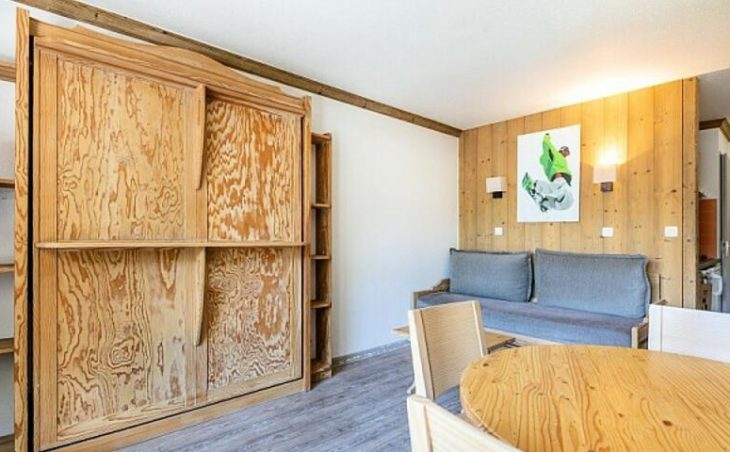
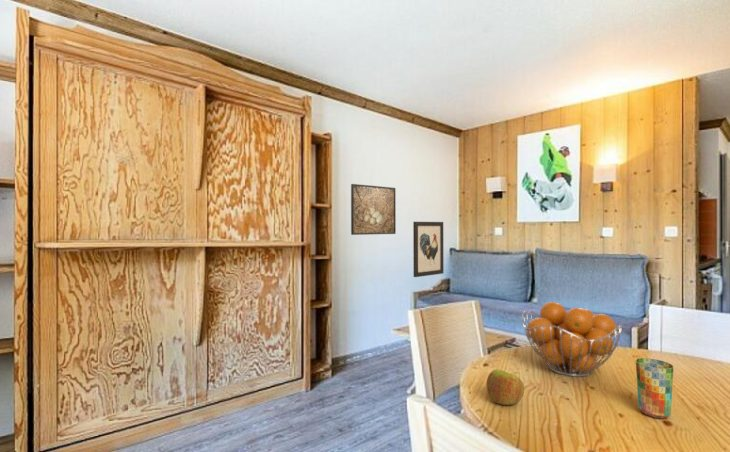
+ cup (654, 388)
+ apple (504, 386)
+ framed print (374, 210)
+ fruit basket (569, 337)
+ wall art (428, 248)
